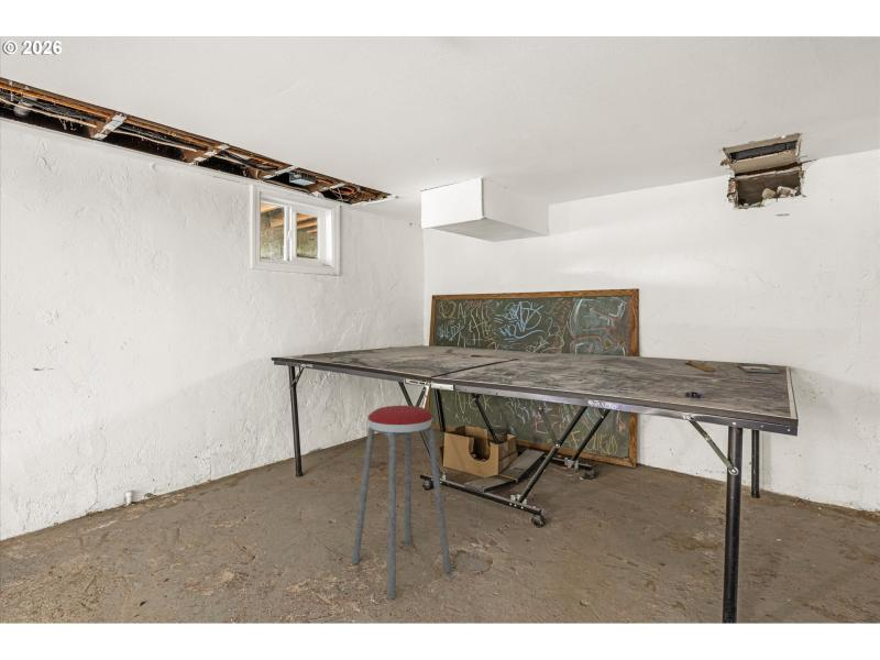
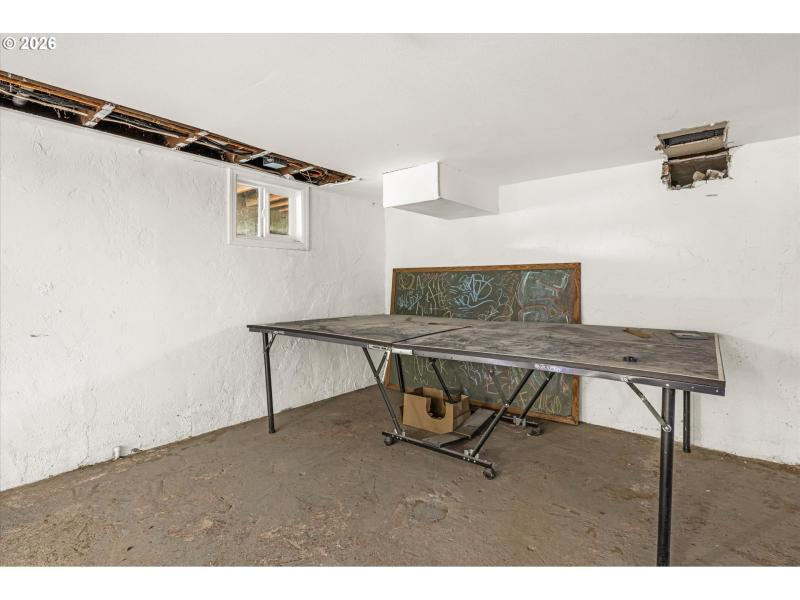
- music stool (405, 487)
